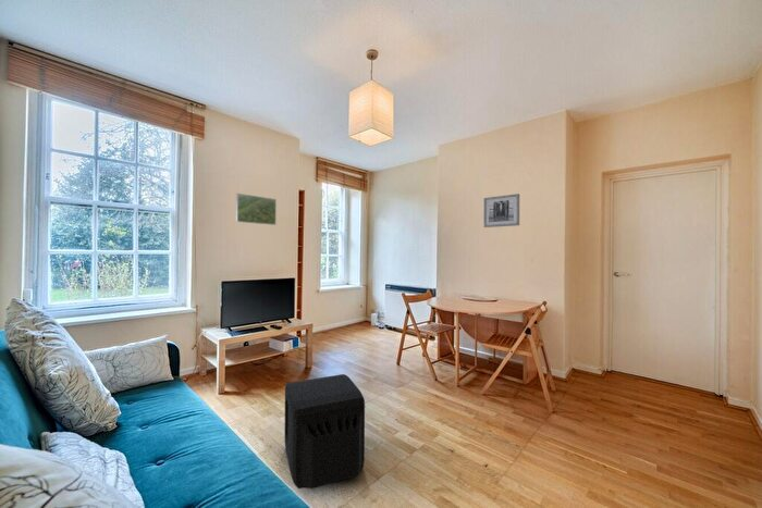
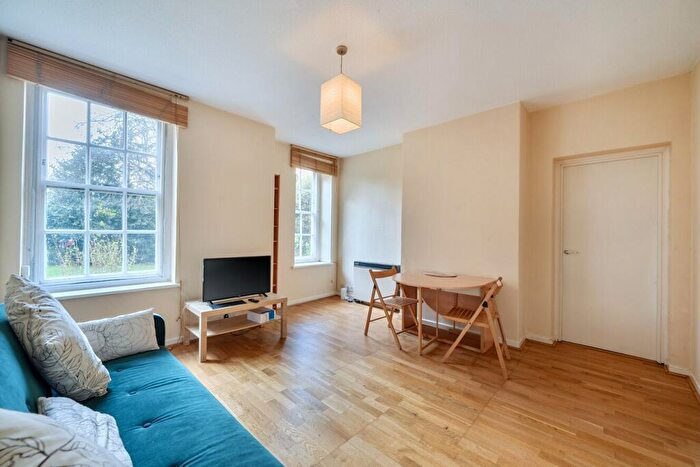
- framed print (257, 210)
- wall art (501, 211)
- ottoman (324, 426)
